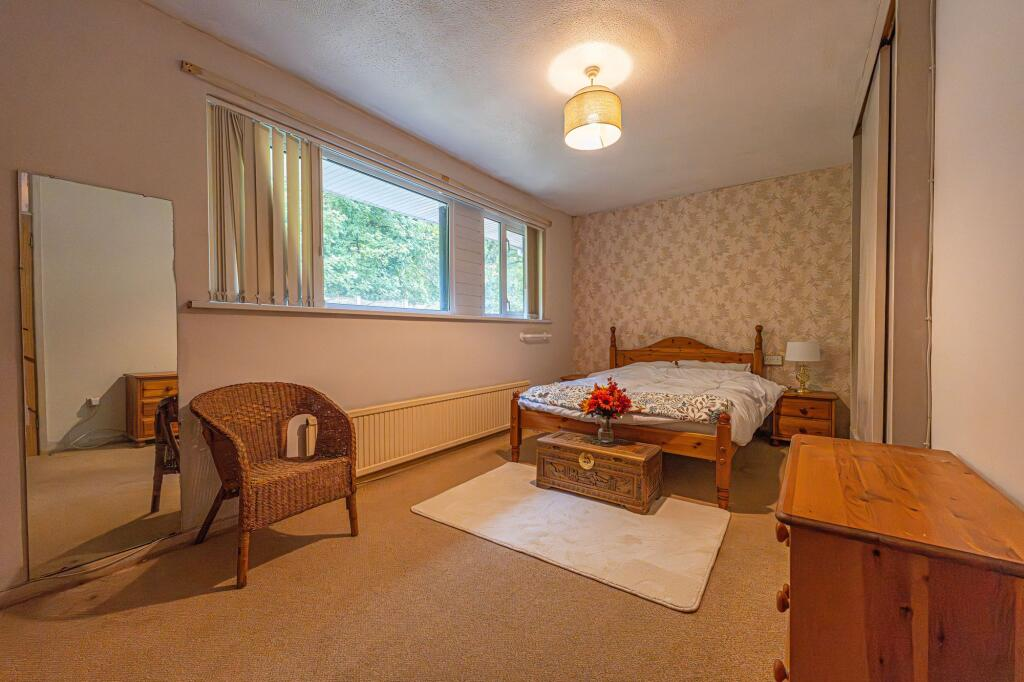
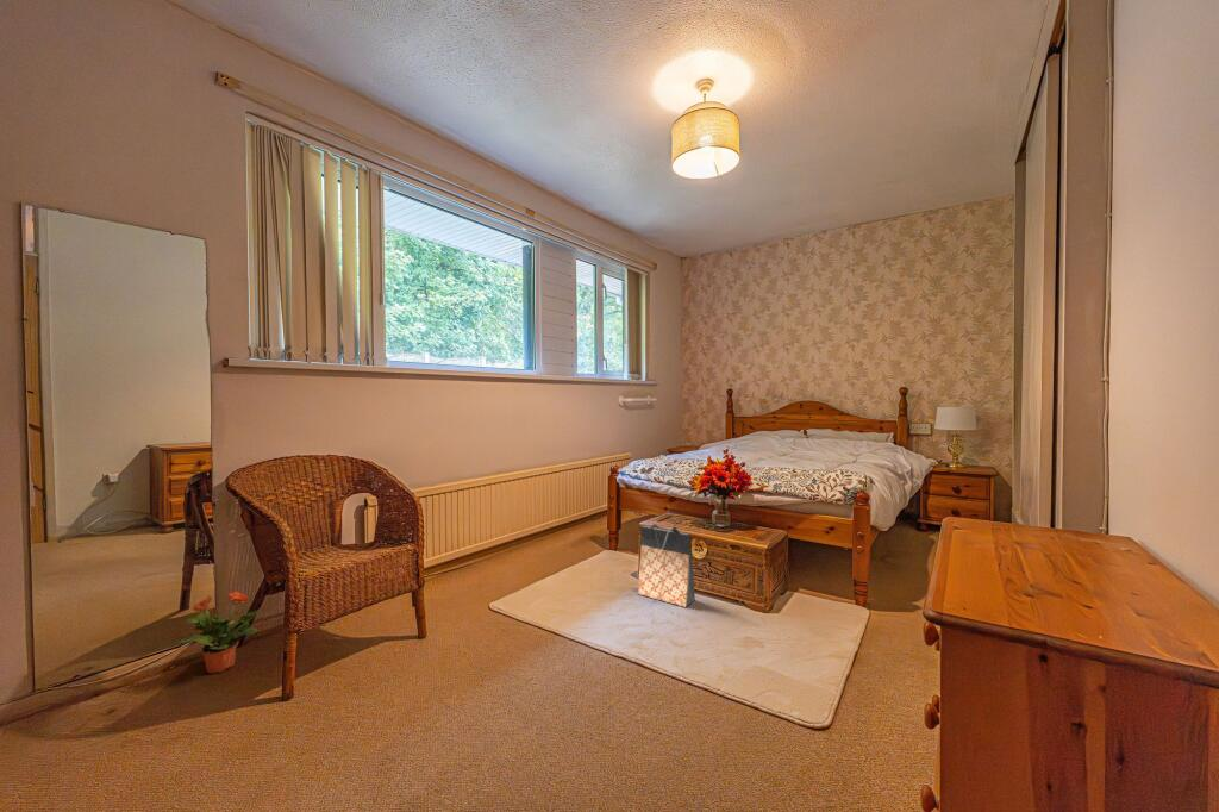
+ bag (664, 560)
+ potted plant (219, 630)
